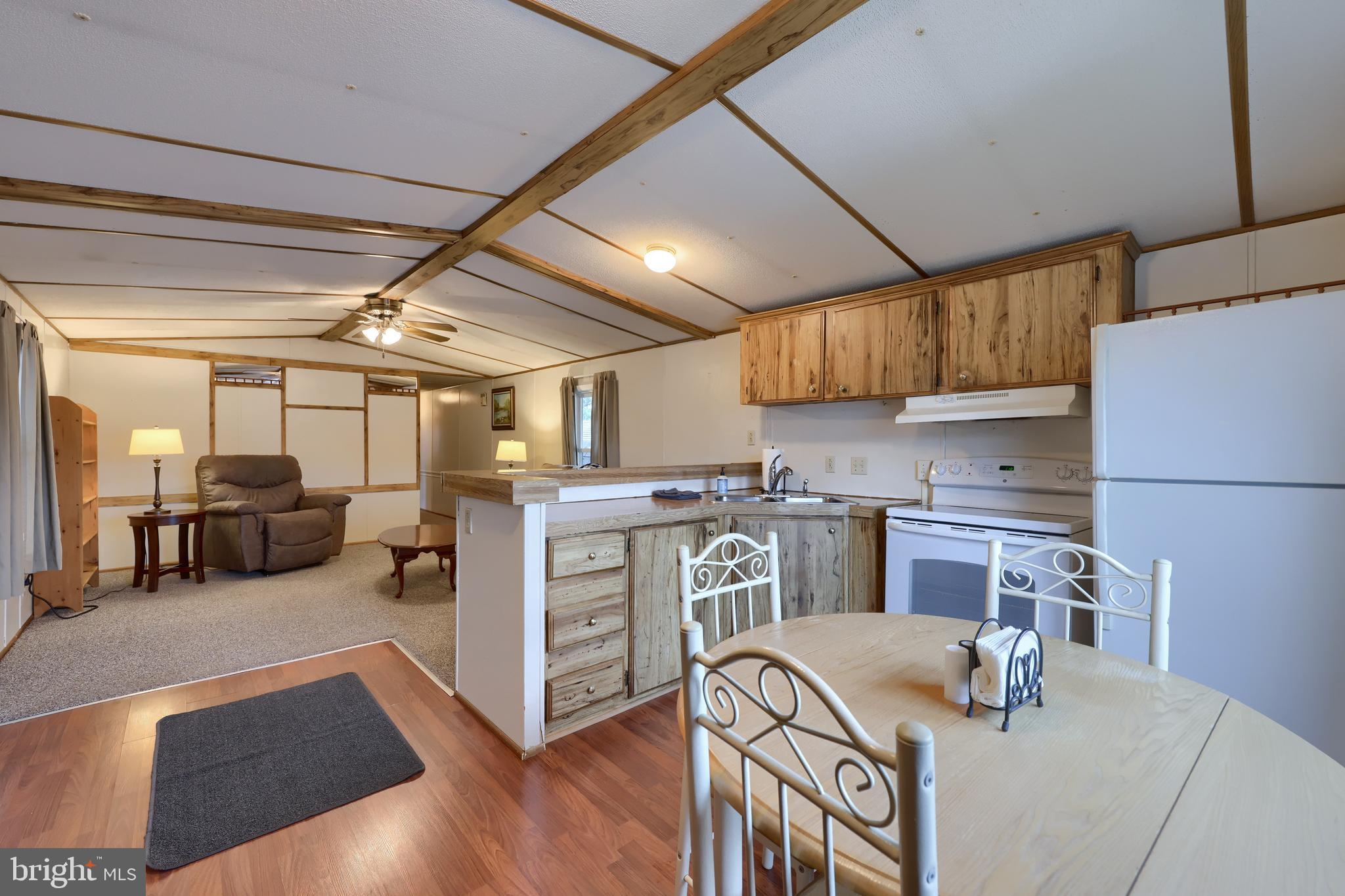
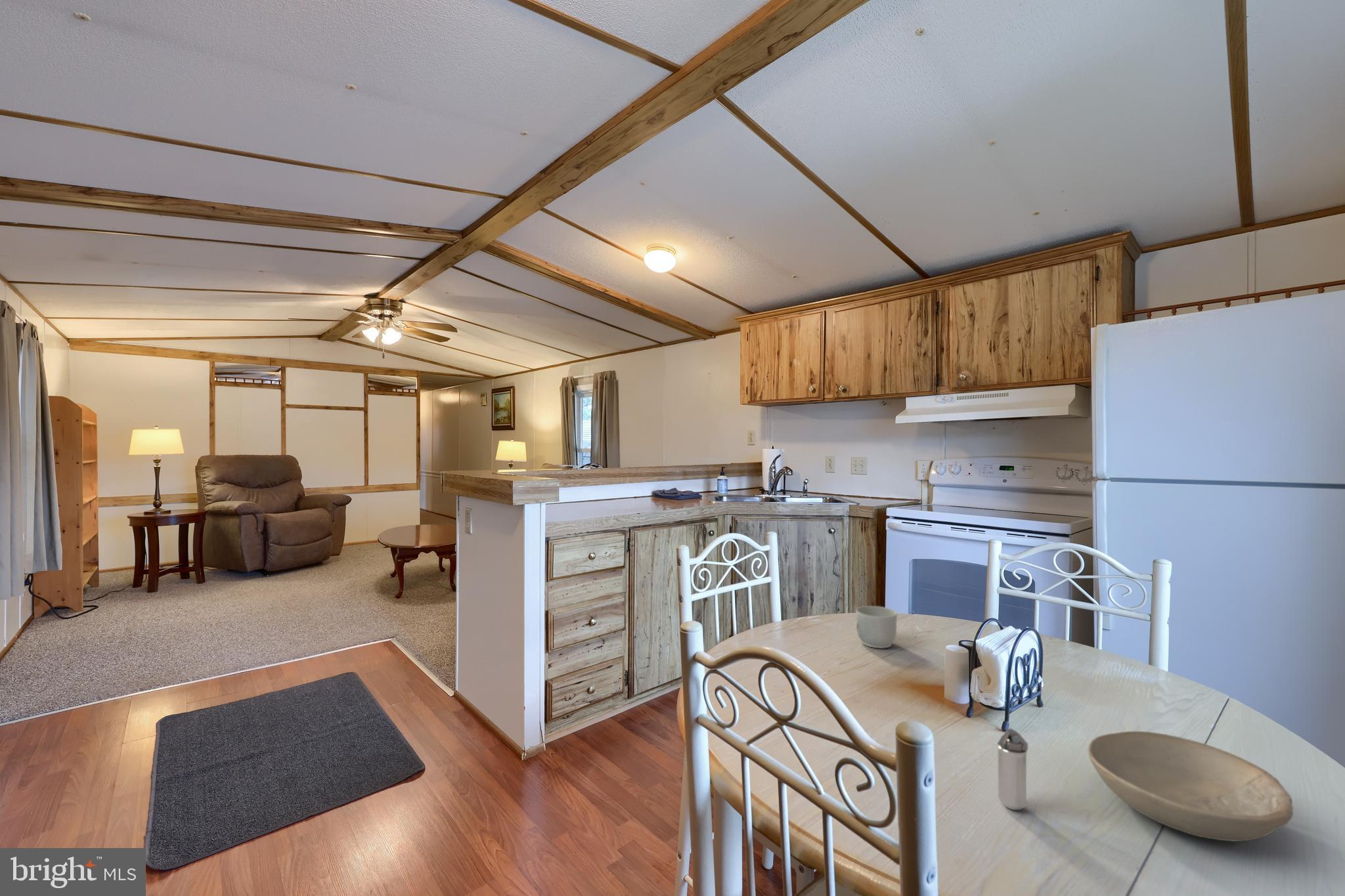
+ bowl (1181, 788)
+ mug (875, 625)
+ shaker (1012, 768)
